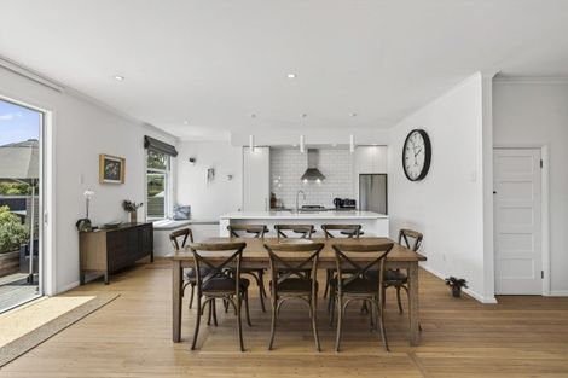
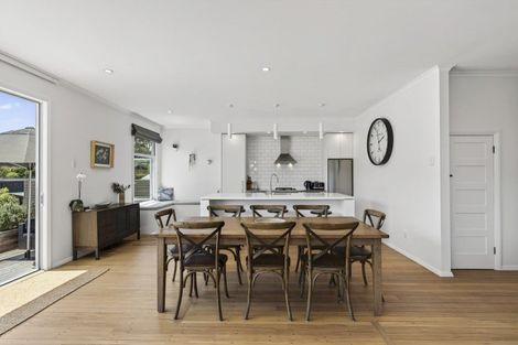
- potted plant (457, 286)
